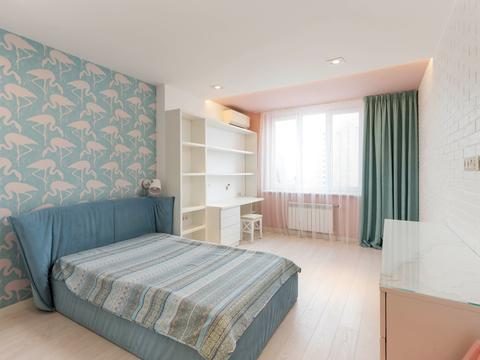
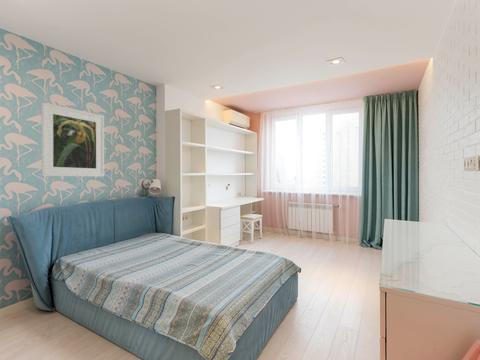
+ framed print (75, 143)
